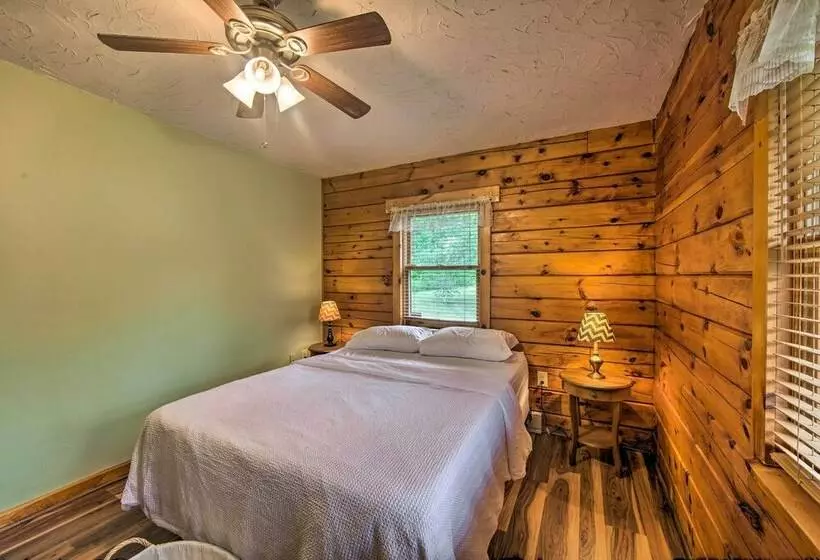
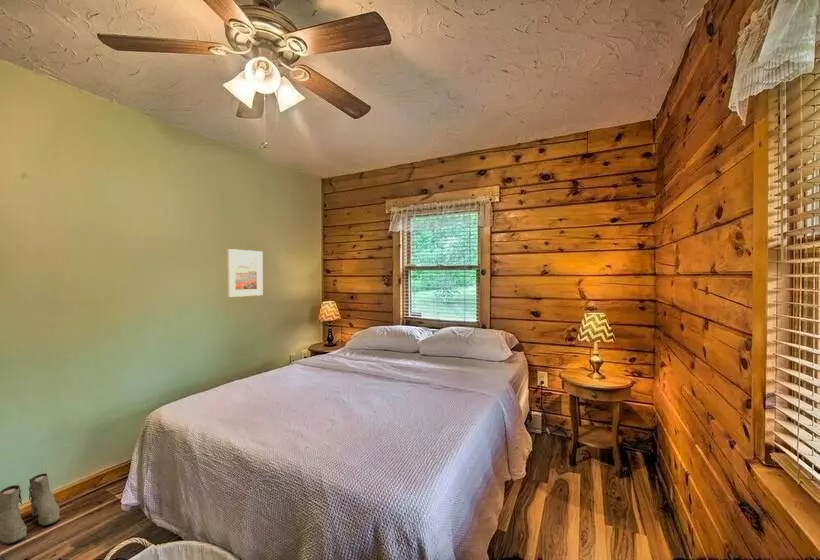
+ boots (31, 504)
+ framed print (245, 273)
